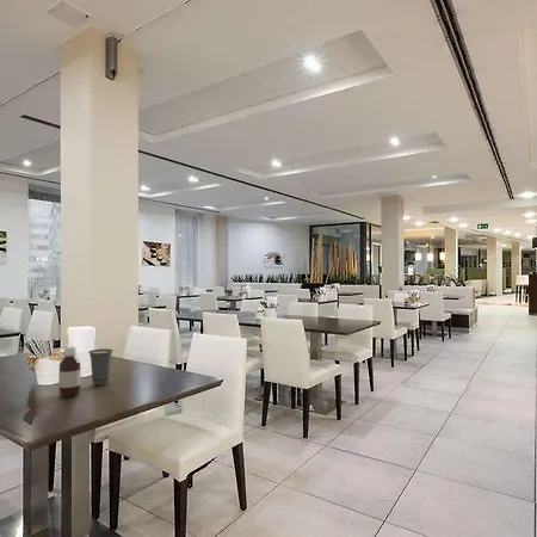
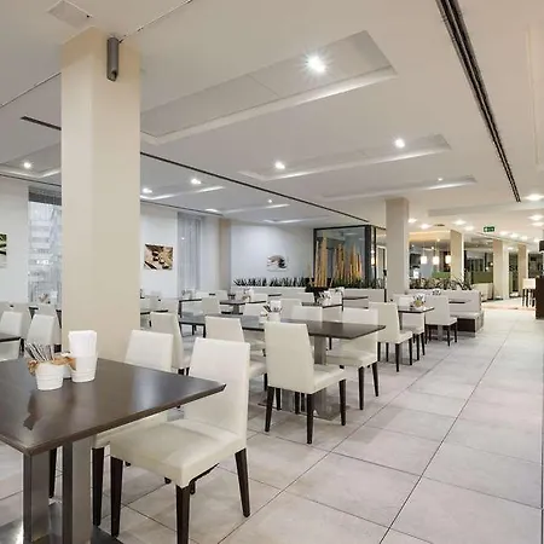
- cup (100, 366)
- bottle (69, 370)
